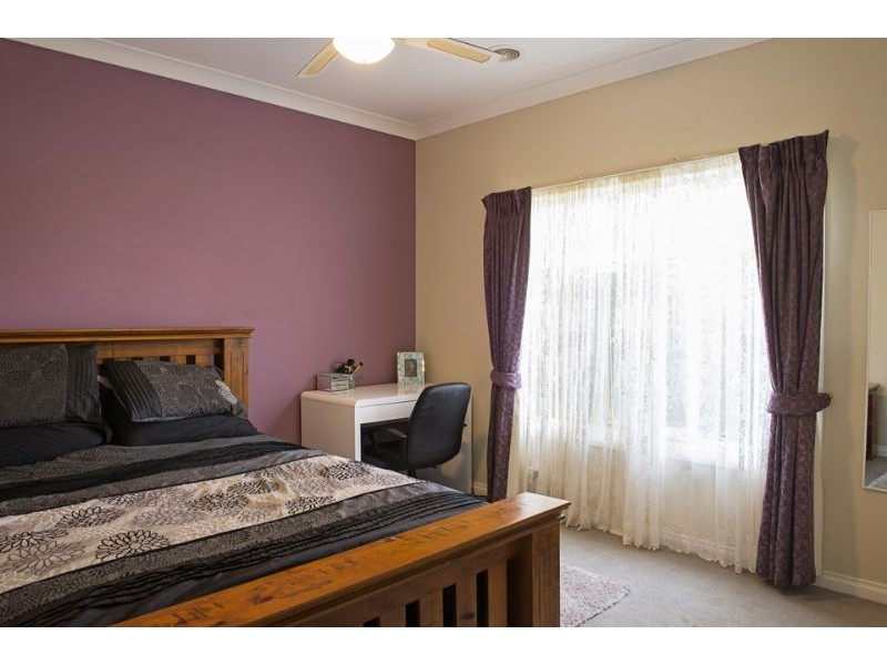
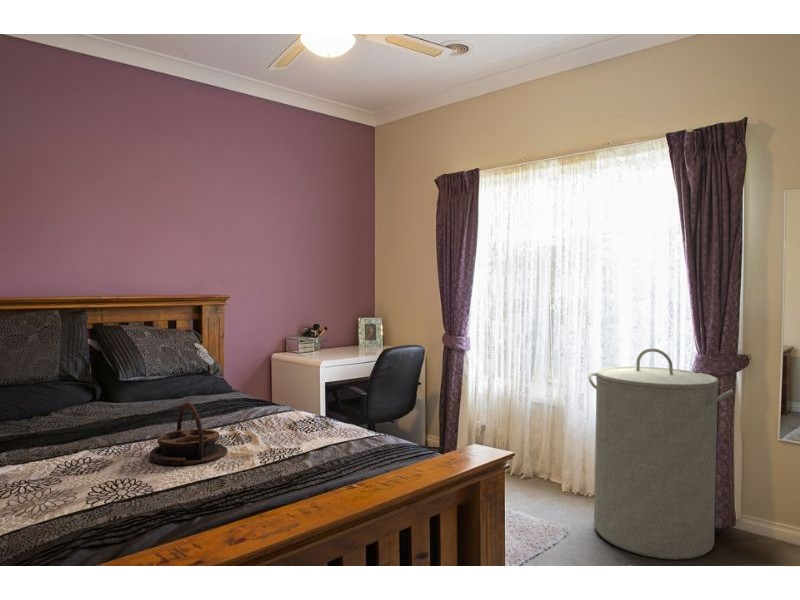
+ laundry hamper (653, 441)
+ serving tray (189, 429)
